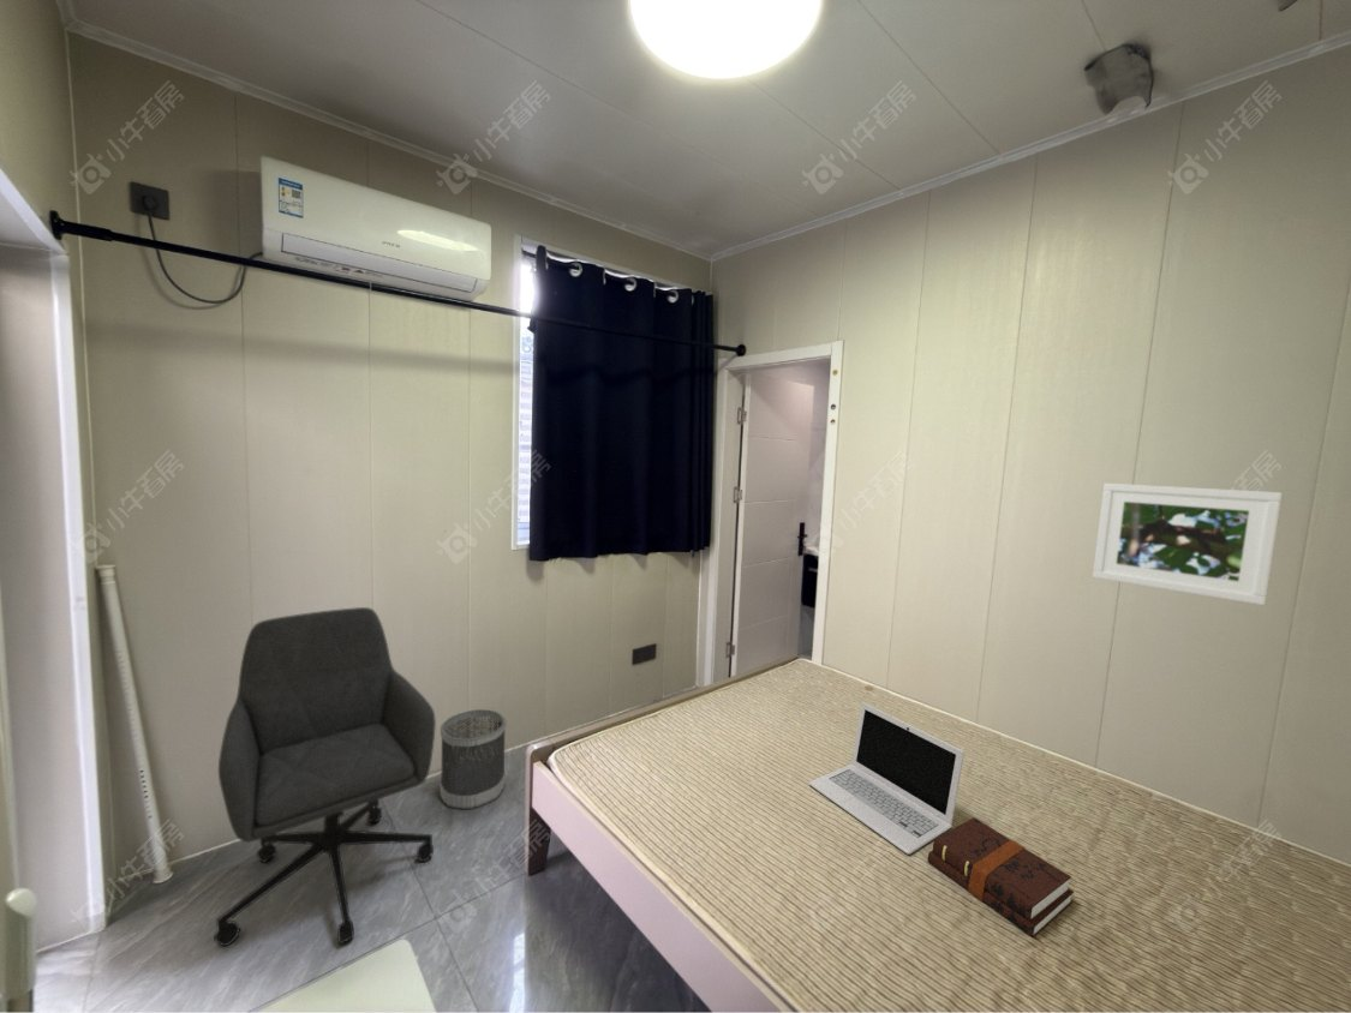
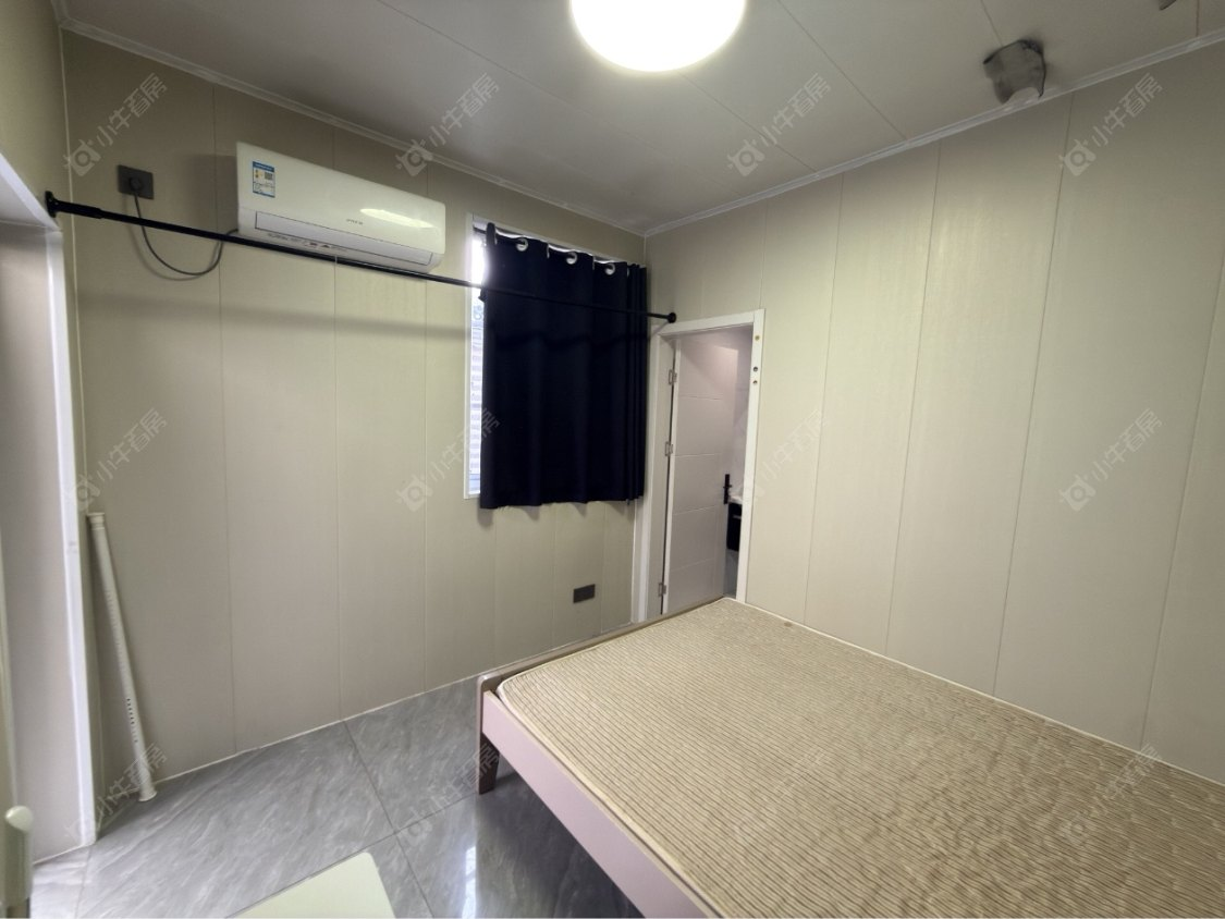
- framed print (1178, 539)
- office chair (329, 756)
- wastebasket (473, 756)
- laptop (881, 768)
- hardback book (998, 869)
